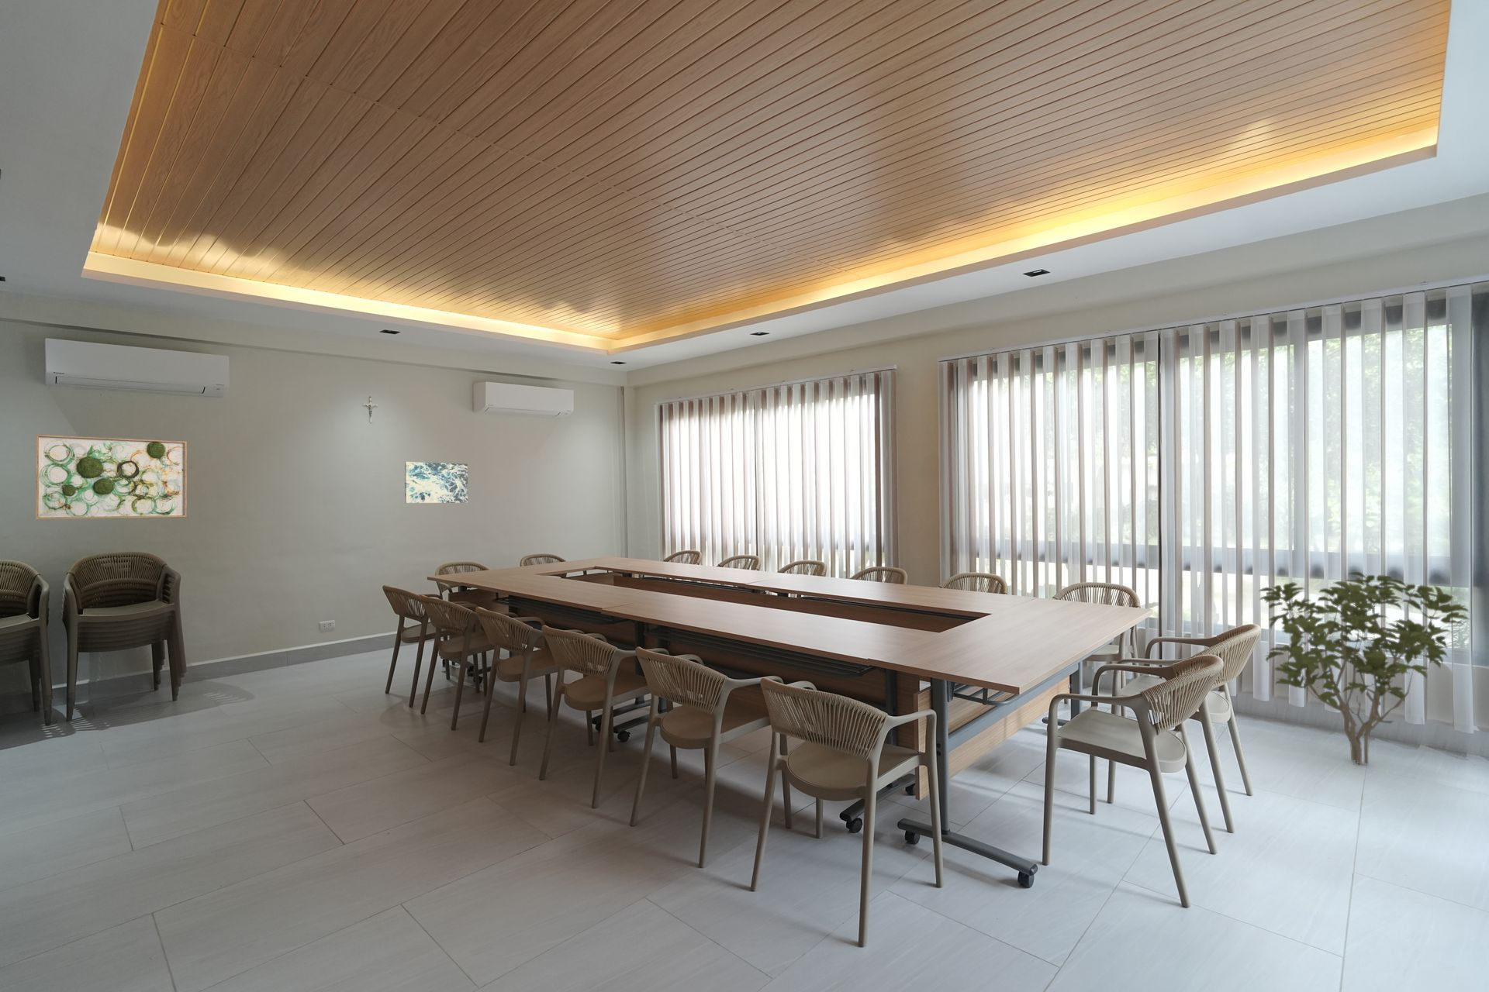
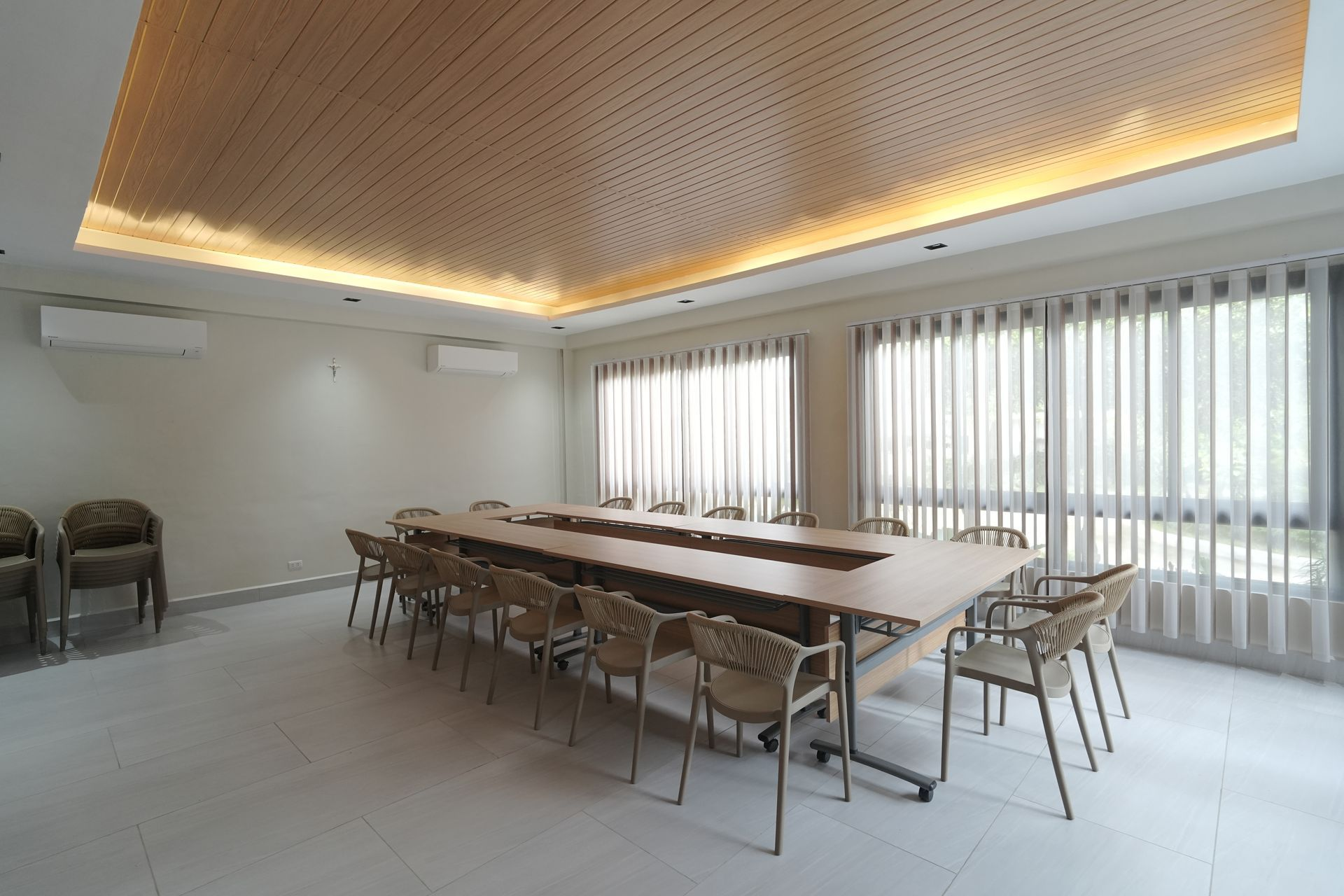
- wall art (115, 477)
- shrub (1358, 668)
- wall art (437, 483)
